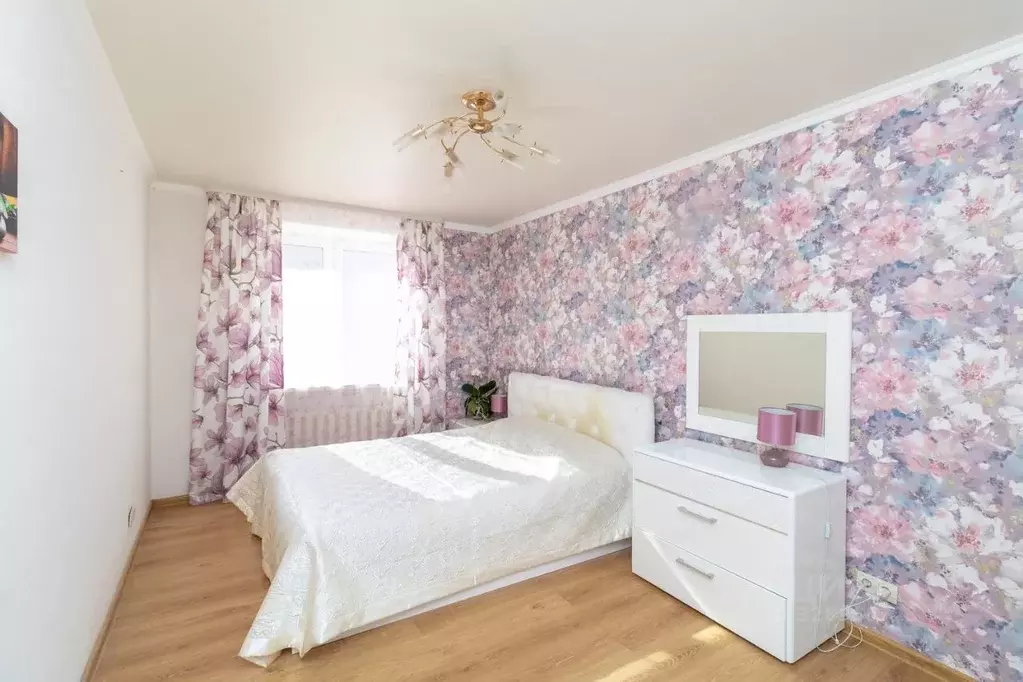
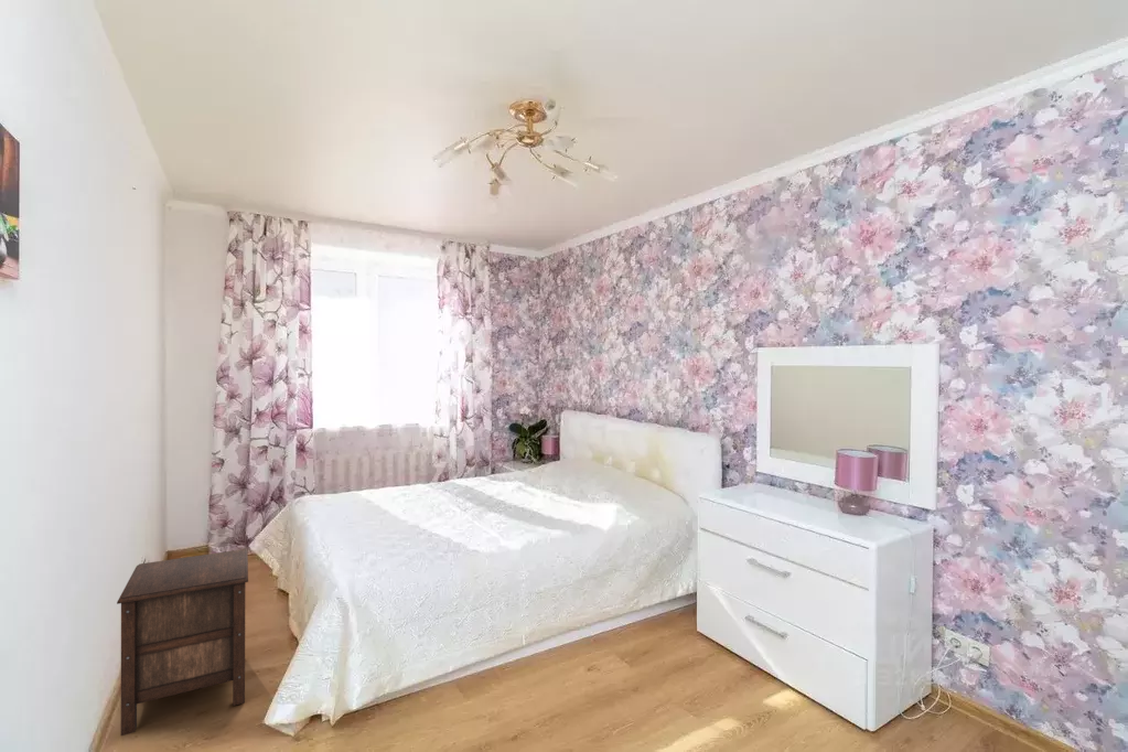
+ nightstand (190, 631)
